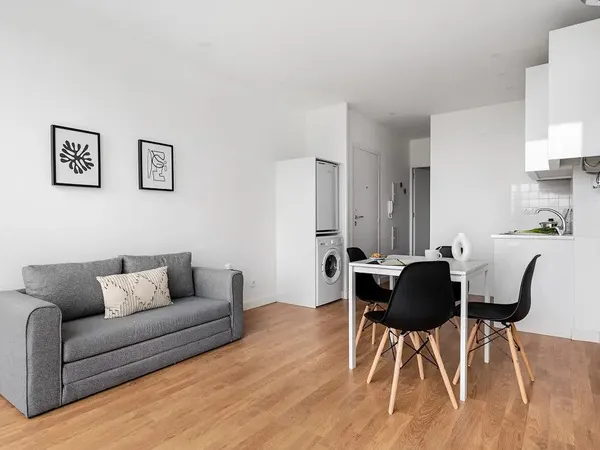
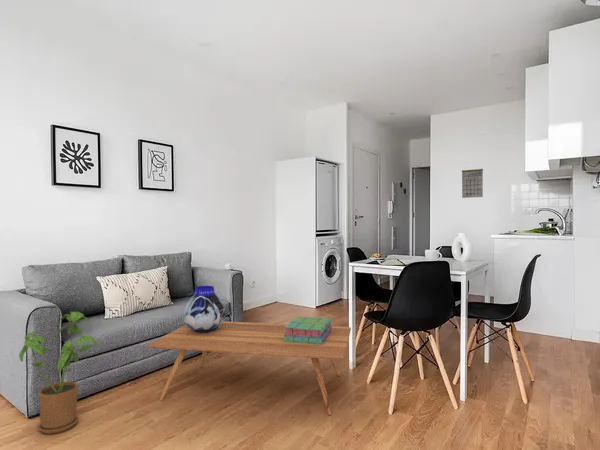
+ house plant (64, 370)
+ vase (204, 308)
+ coffee table (257, 354)
+ calendar (472, 180)
+ stack of books (308, 328)
